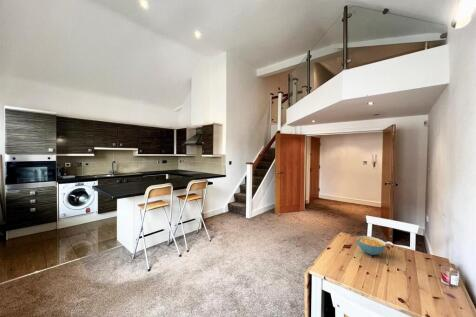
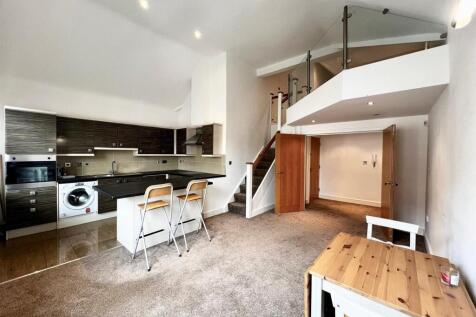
- cereal bowl (370, 247)
